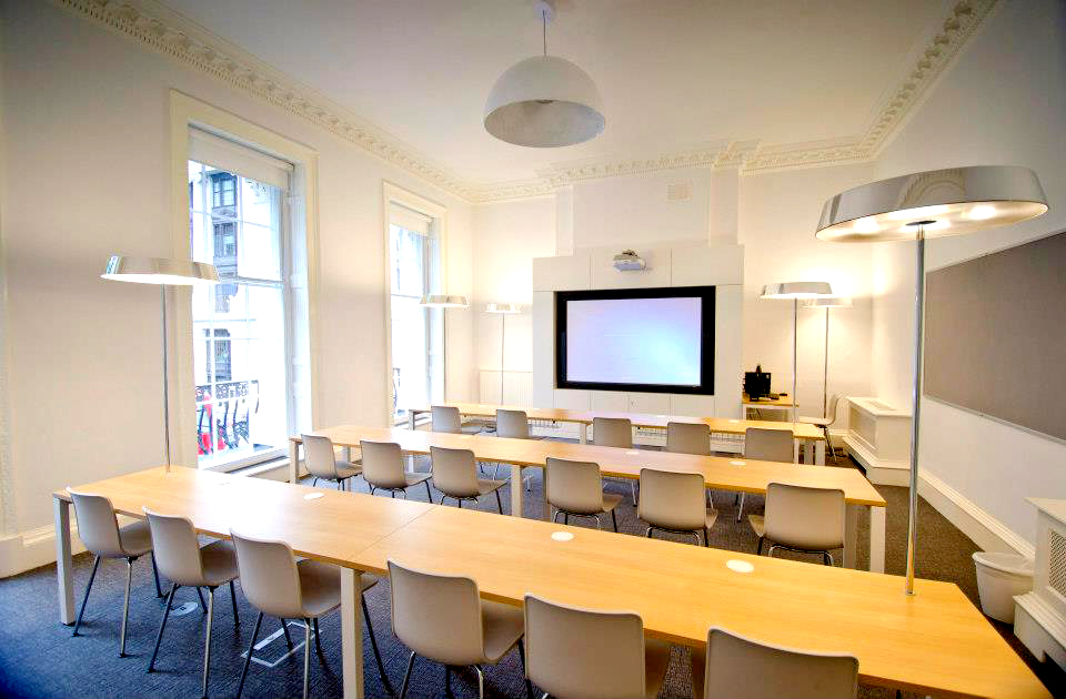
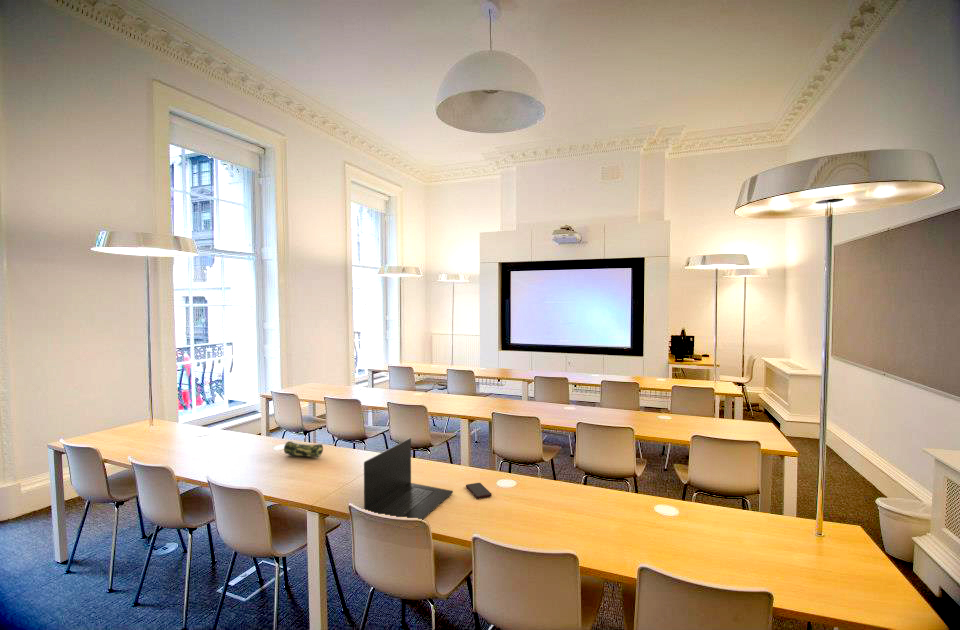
+ smartphone (478, 490)
+ pencil case (304, 449)
+ laptop (410, 478)
